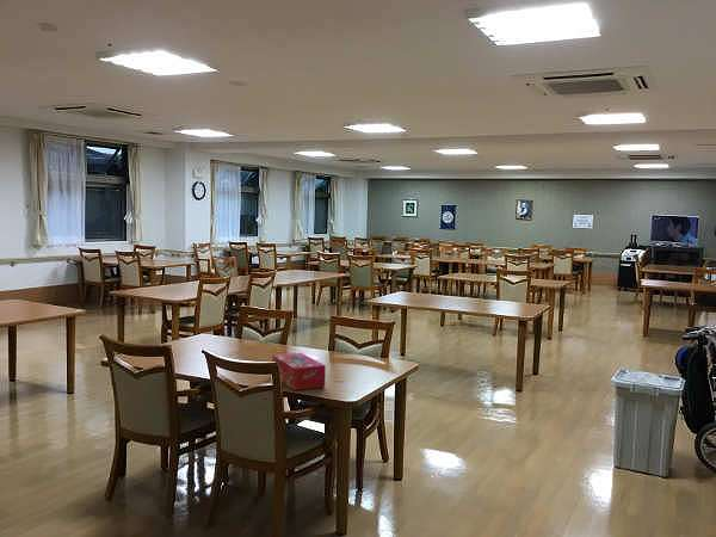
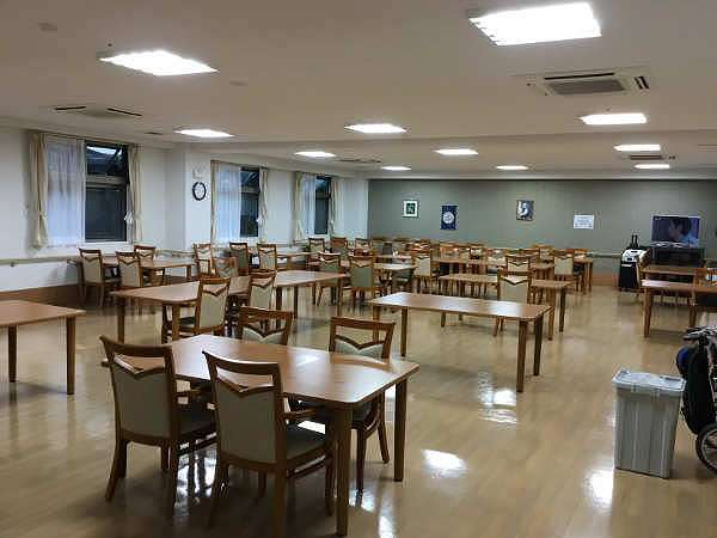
- tissue box (297, 370)
